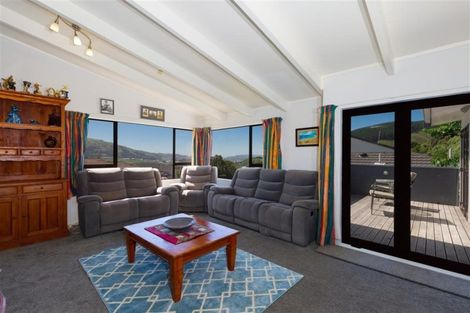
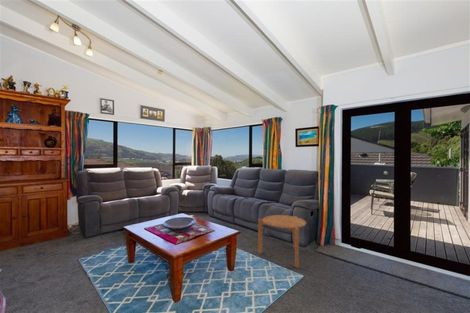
+ side table (288, 229)
